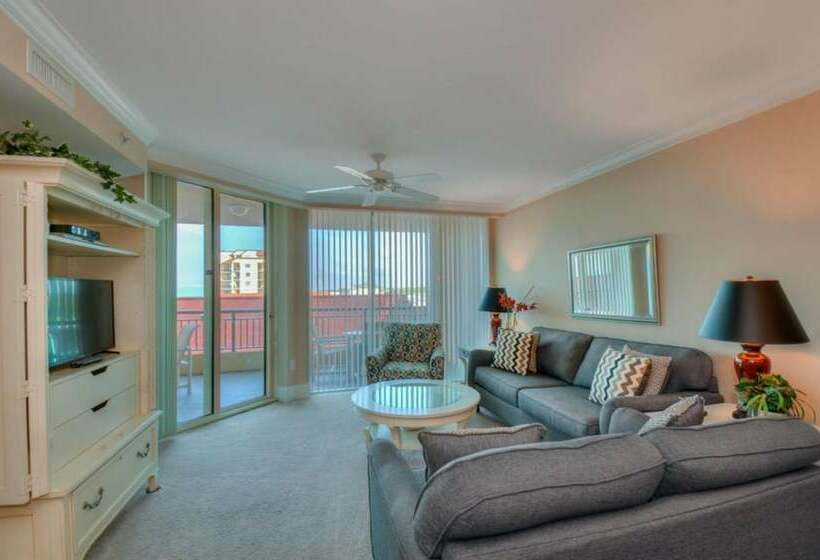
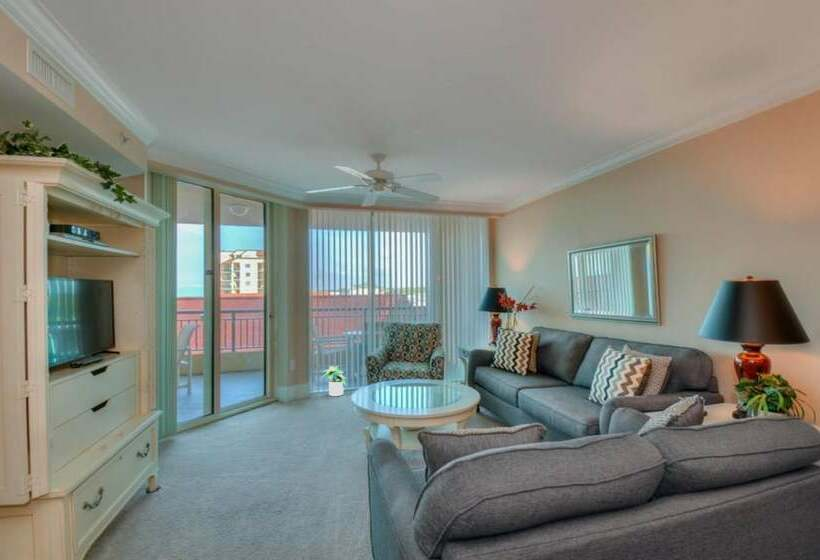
+ potted plant (334, 380)
